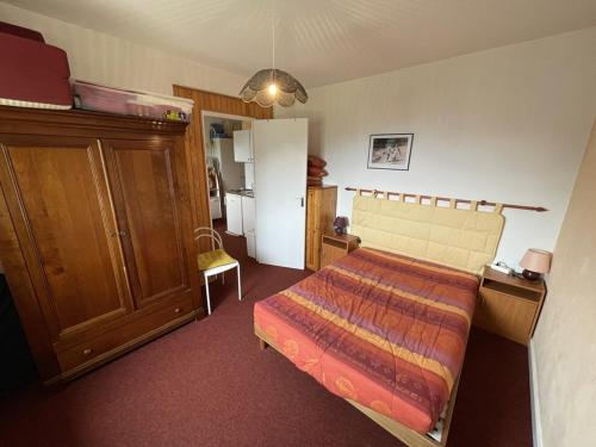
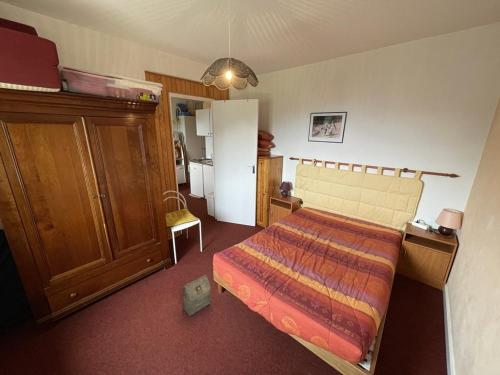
+ bag (196, 293)
